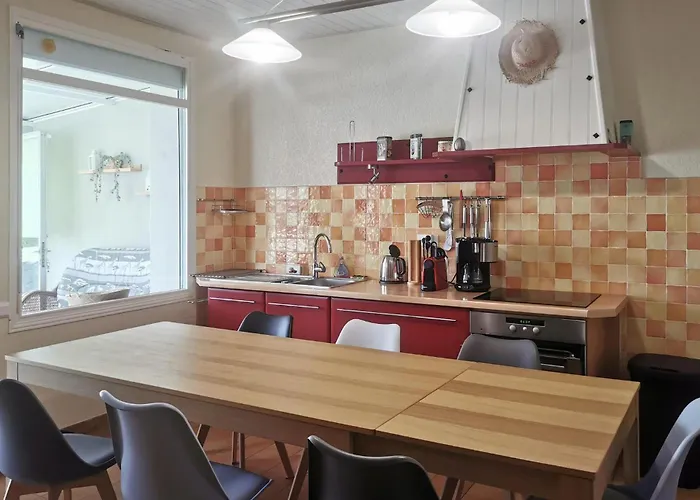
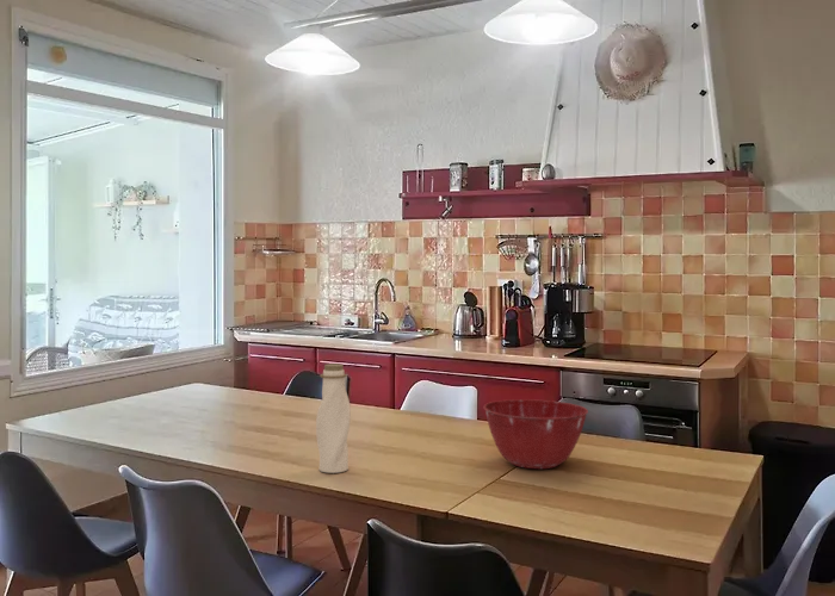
+ mixing bowl (534, 435)
+ water bottle (333, 416)
